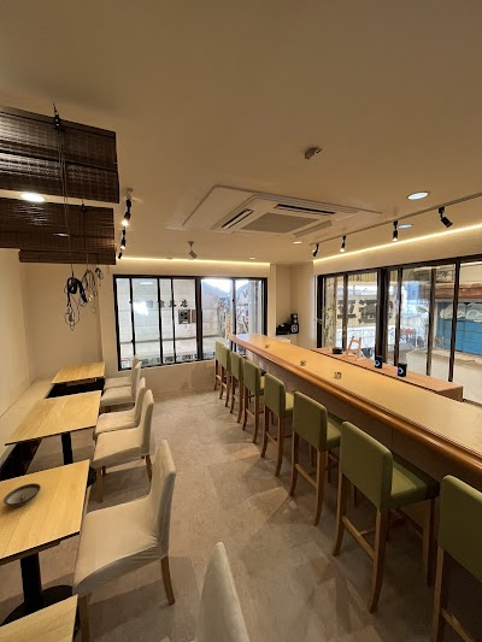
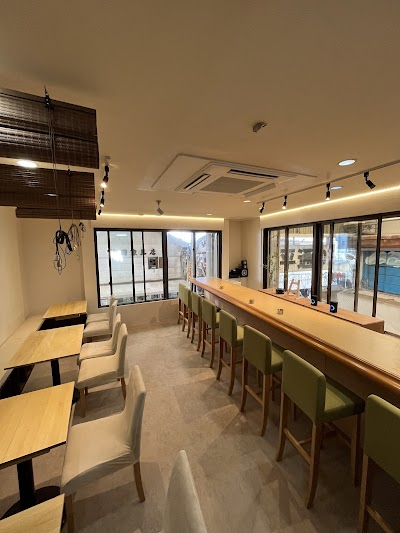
- saucer (23, 496)
